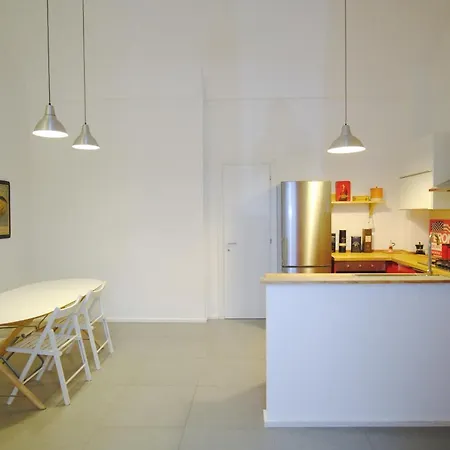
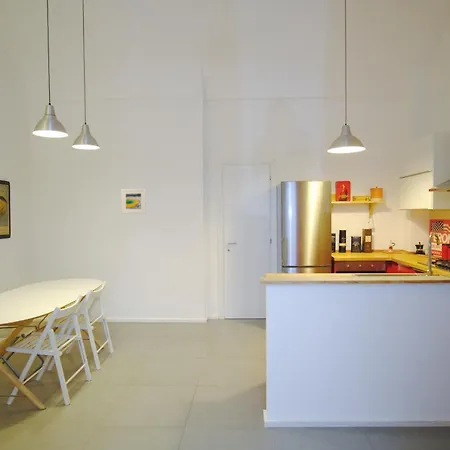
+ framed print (133, 201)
